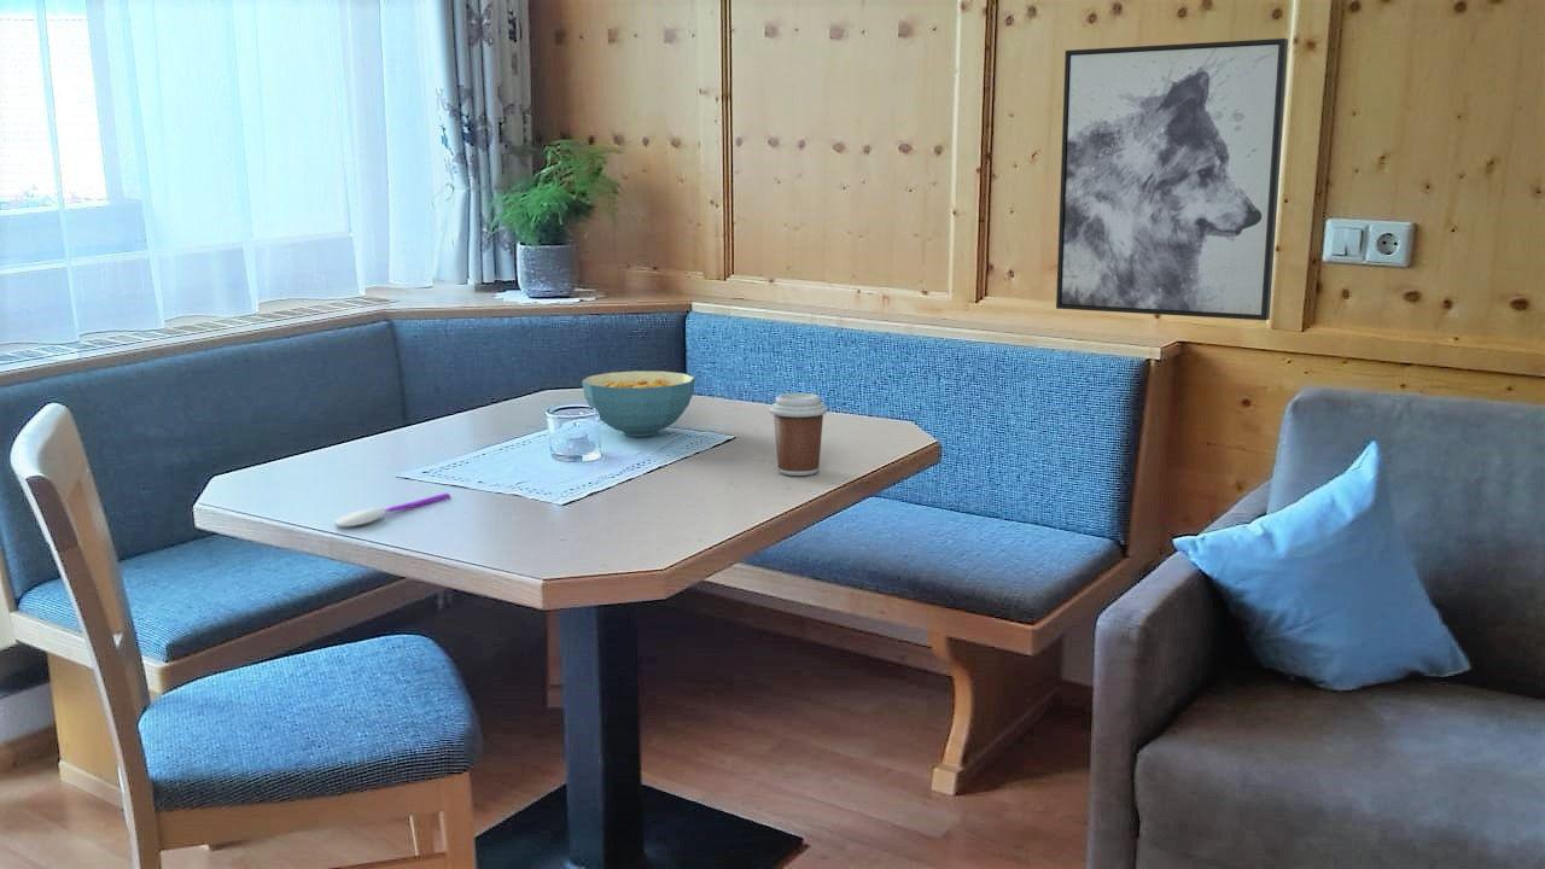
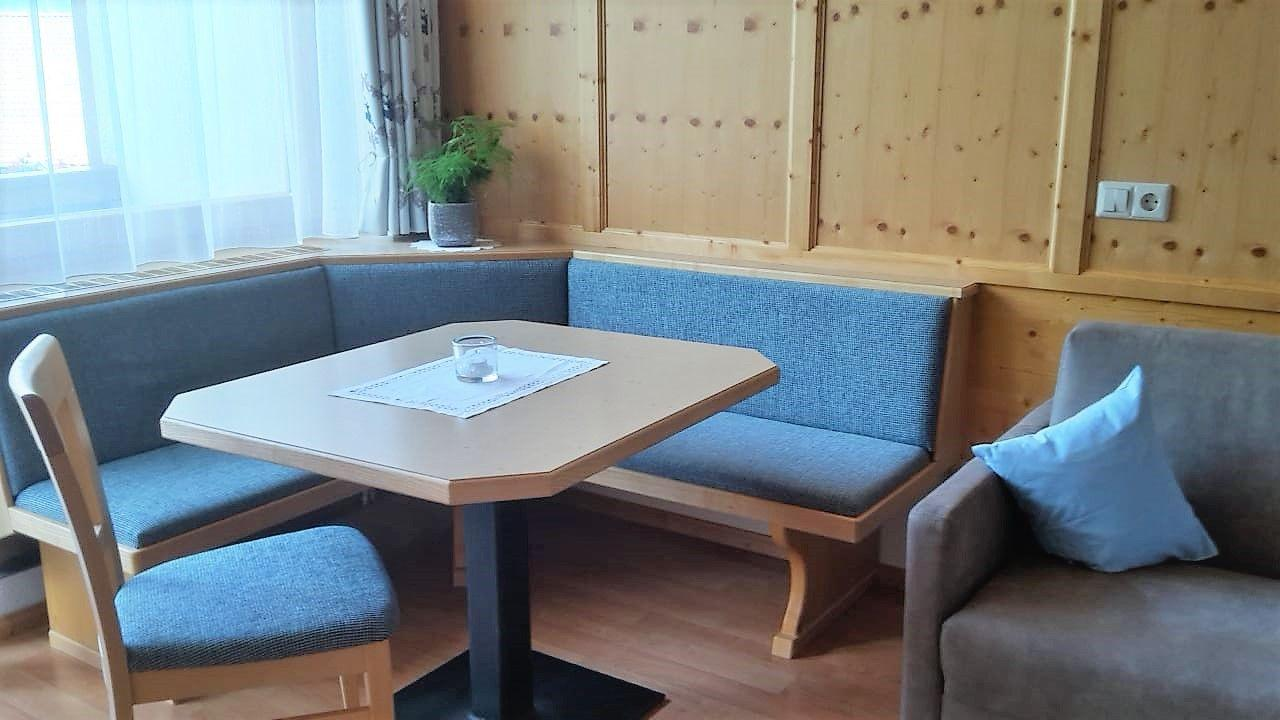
- coffee cup (798, 433)
- cereal bowl (639, 406)
- spoon (395, 507)
- wall art (1165, 181)
